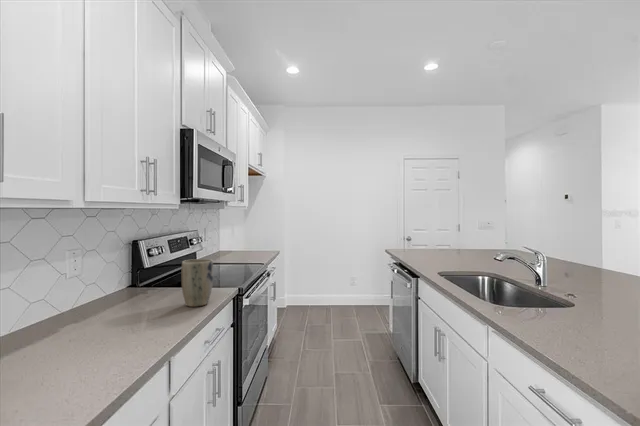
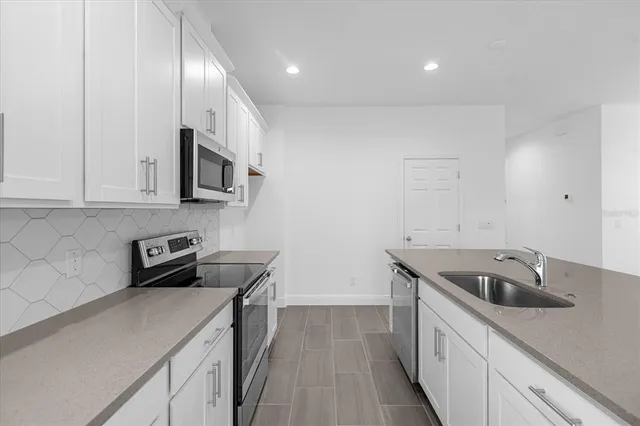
- plant pot (197, 282)
